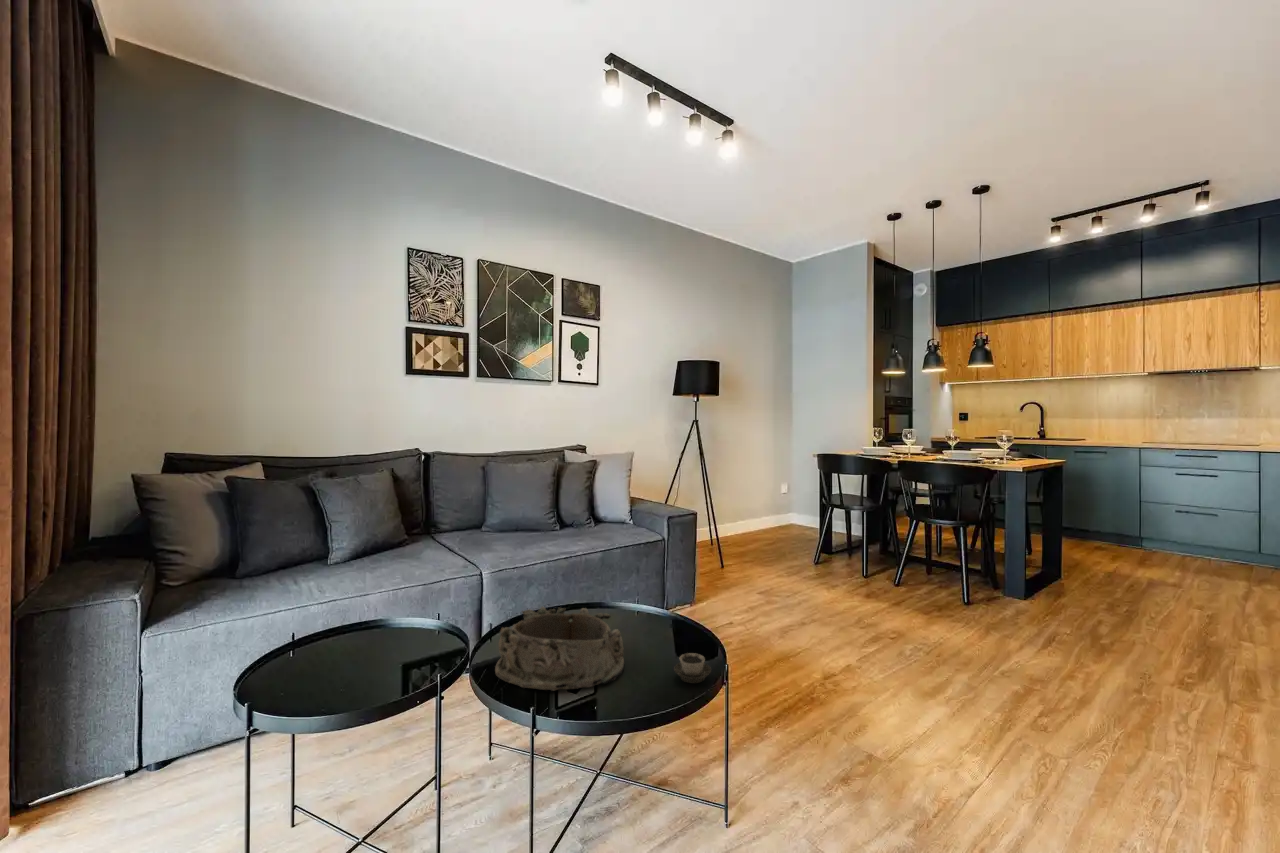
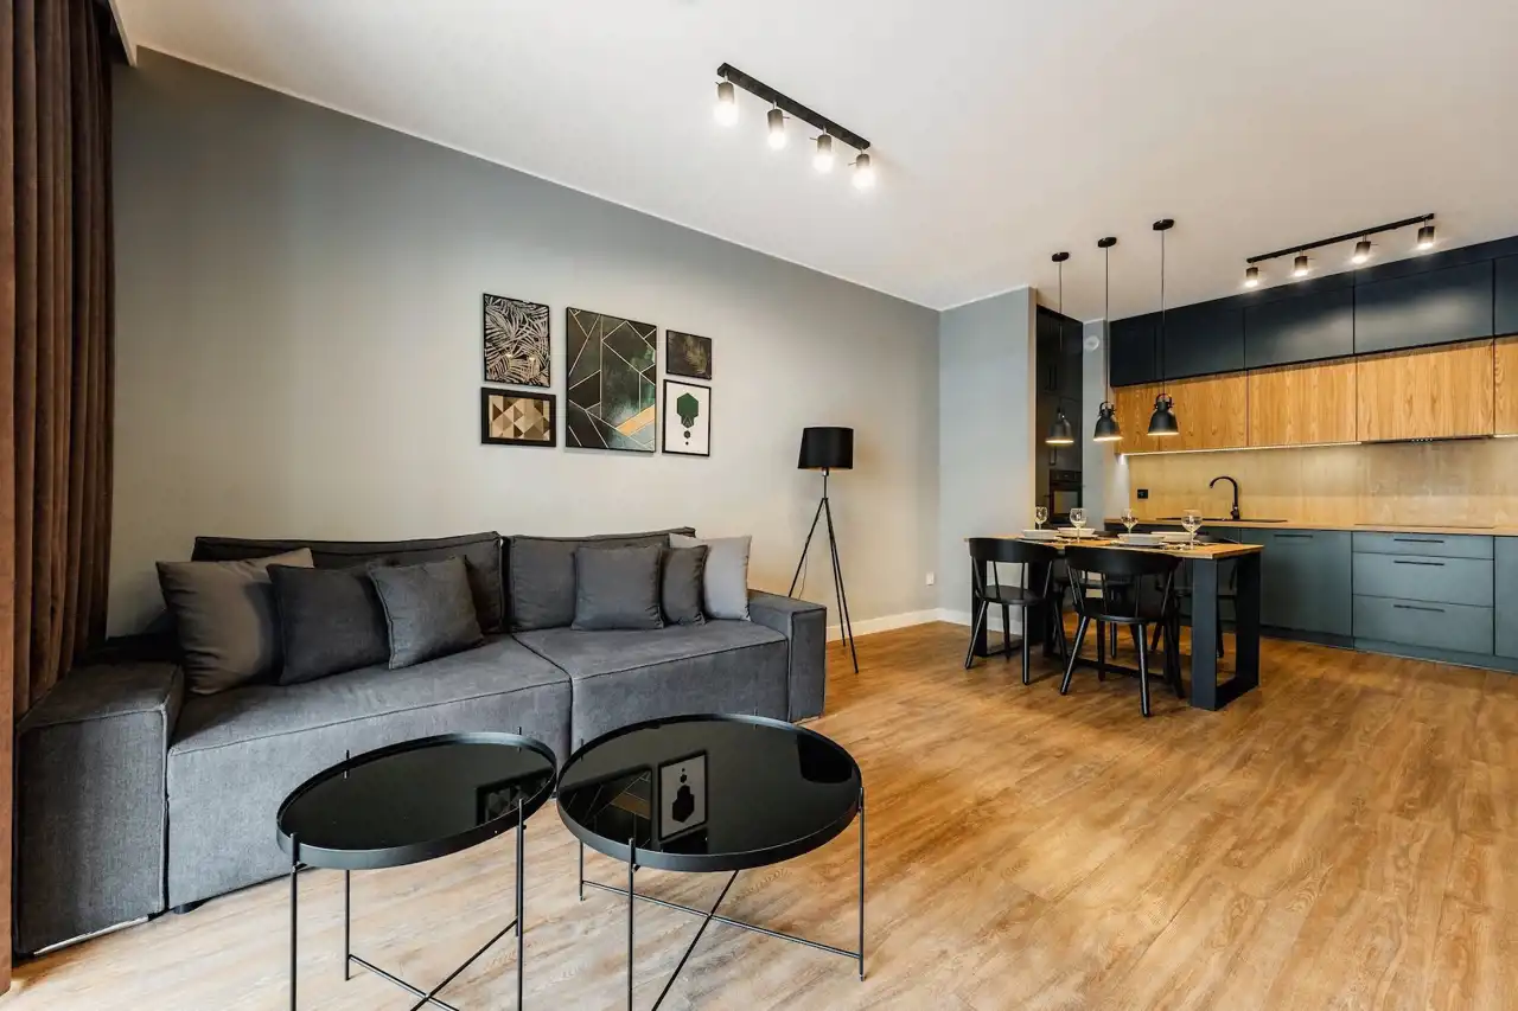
- cup (692, 668)
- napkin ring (559, 642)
